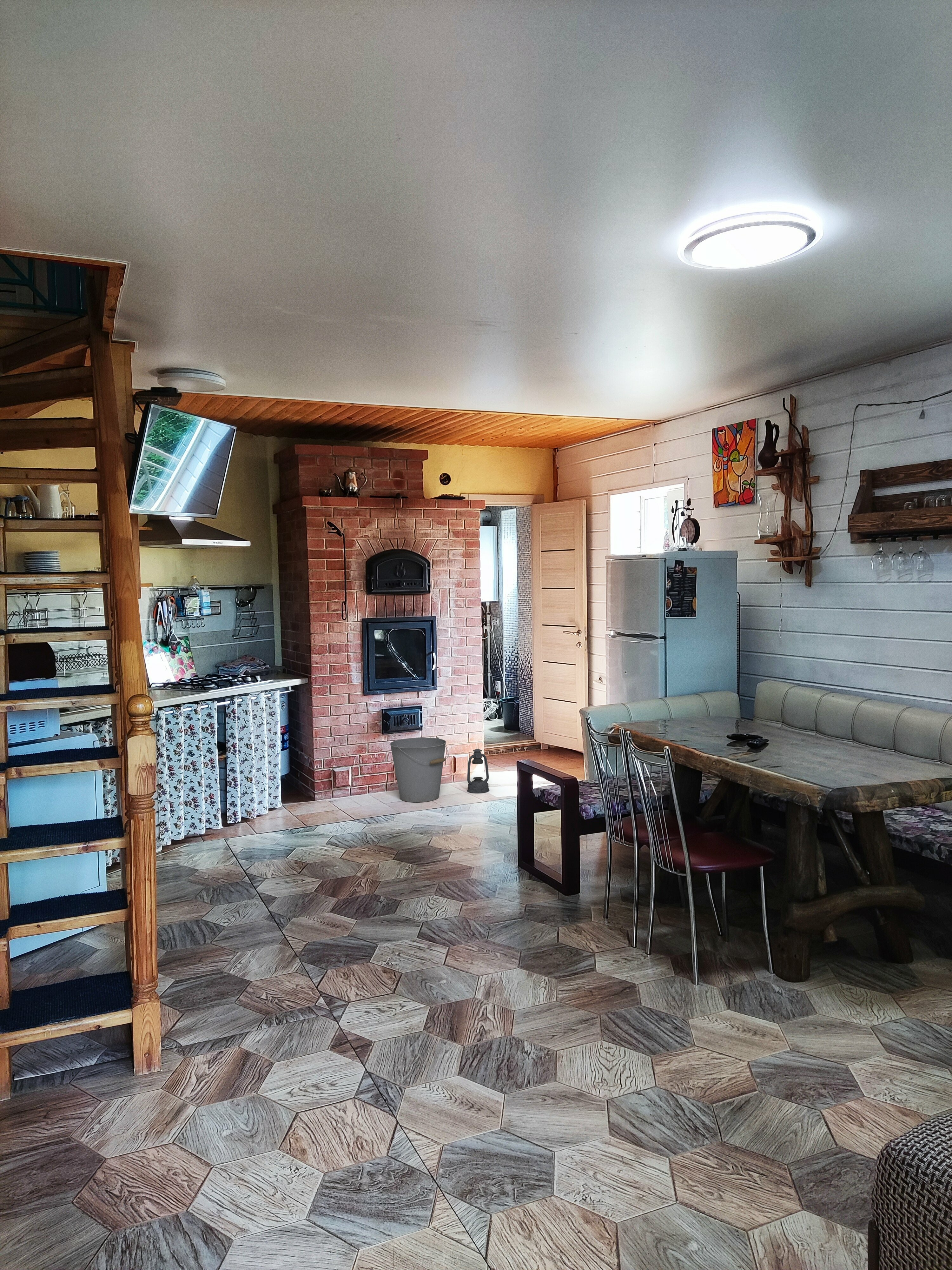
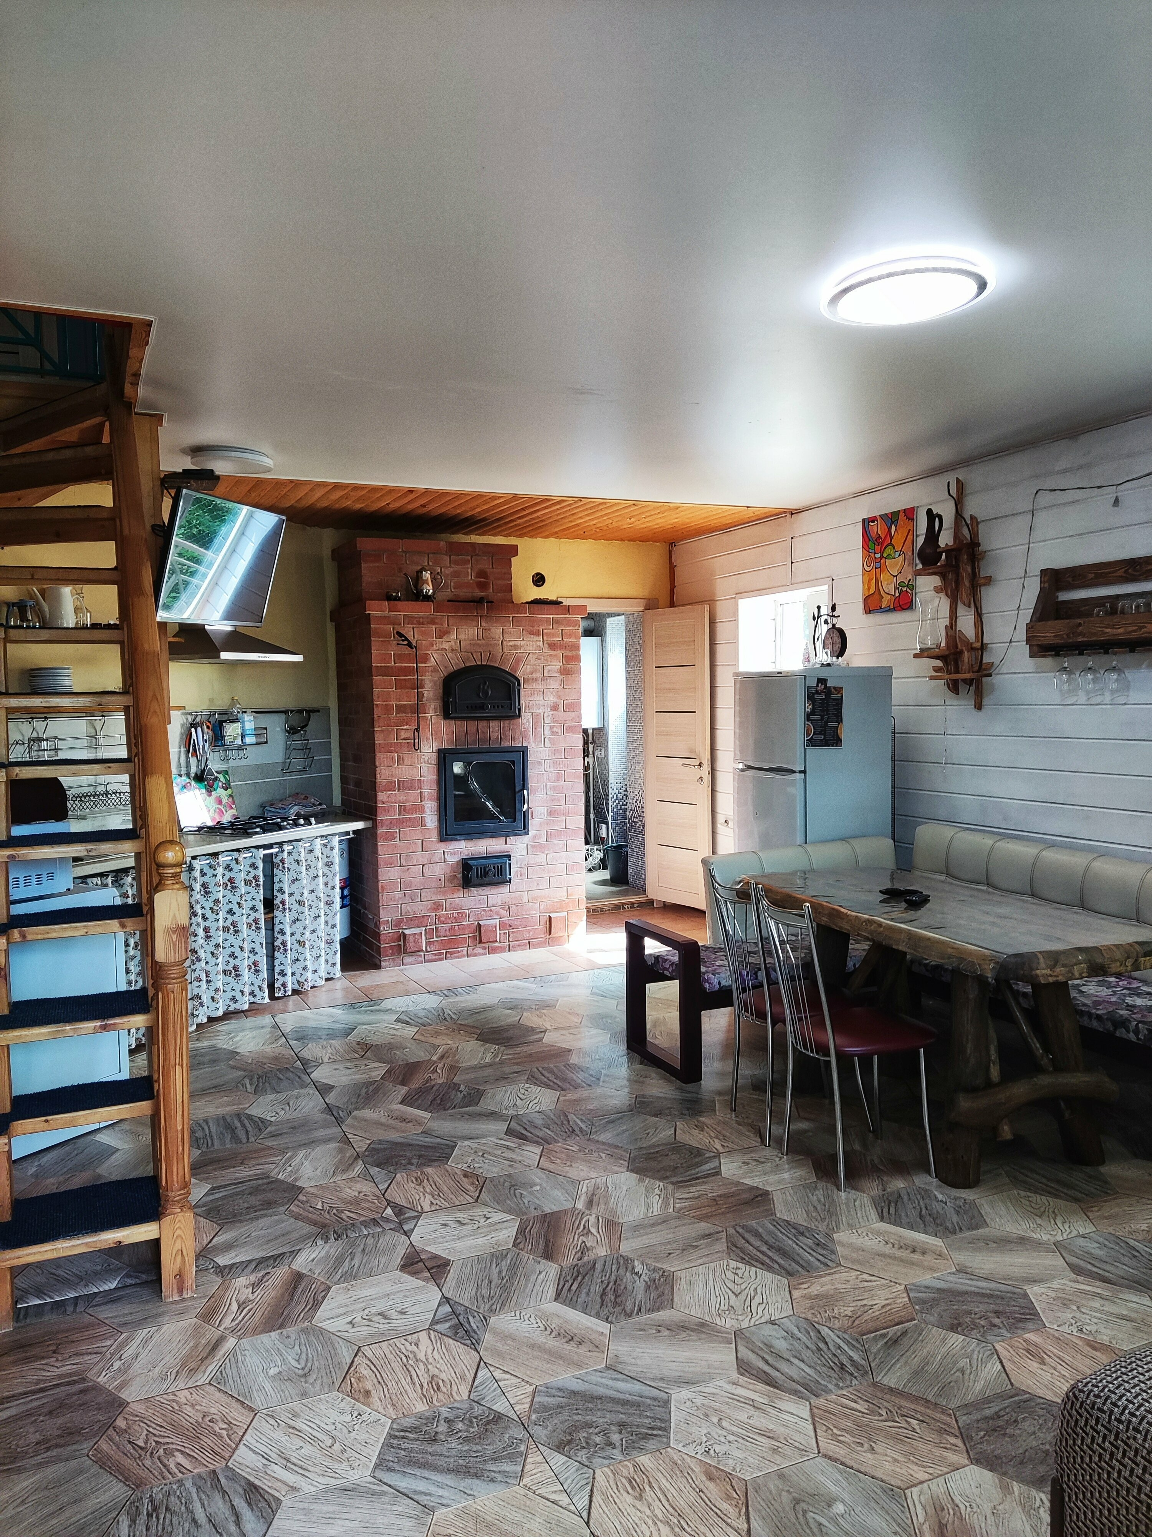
- bucket (420, 769)
- lantern (478, 764)
